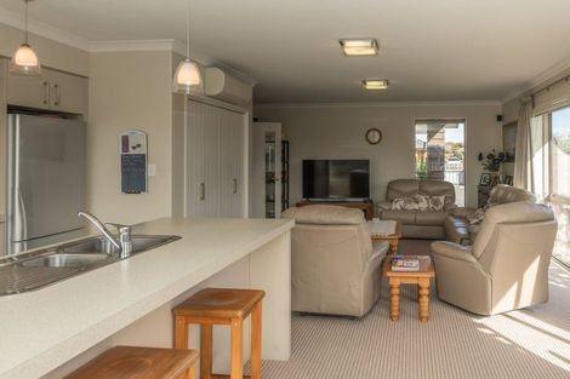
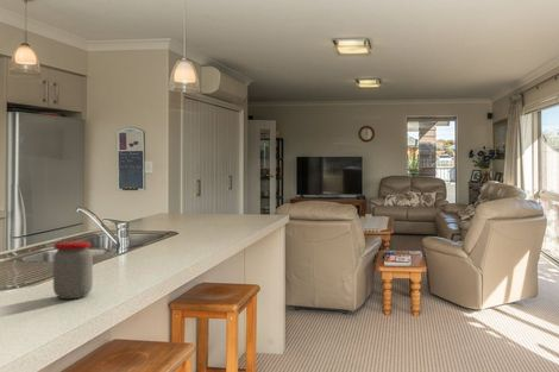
+ jar (73, 269)
